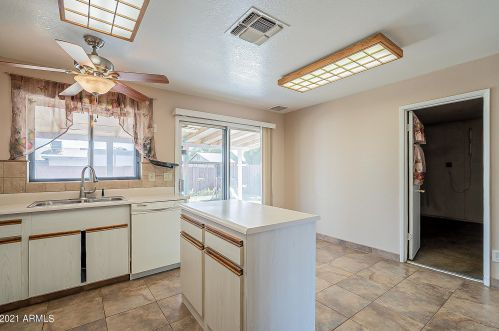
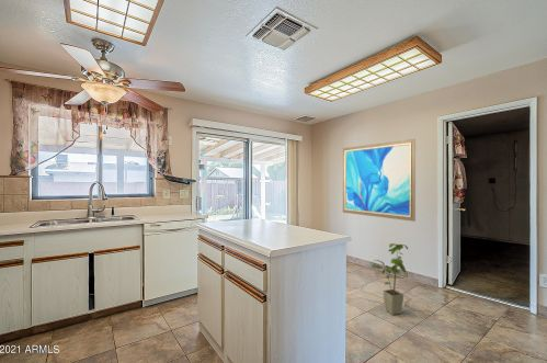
+ wall art (374, 180)
+ house plant (395, 276)
